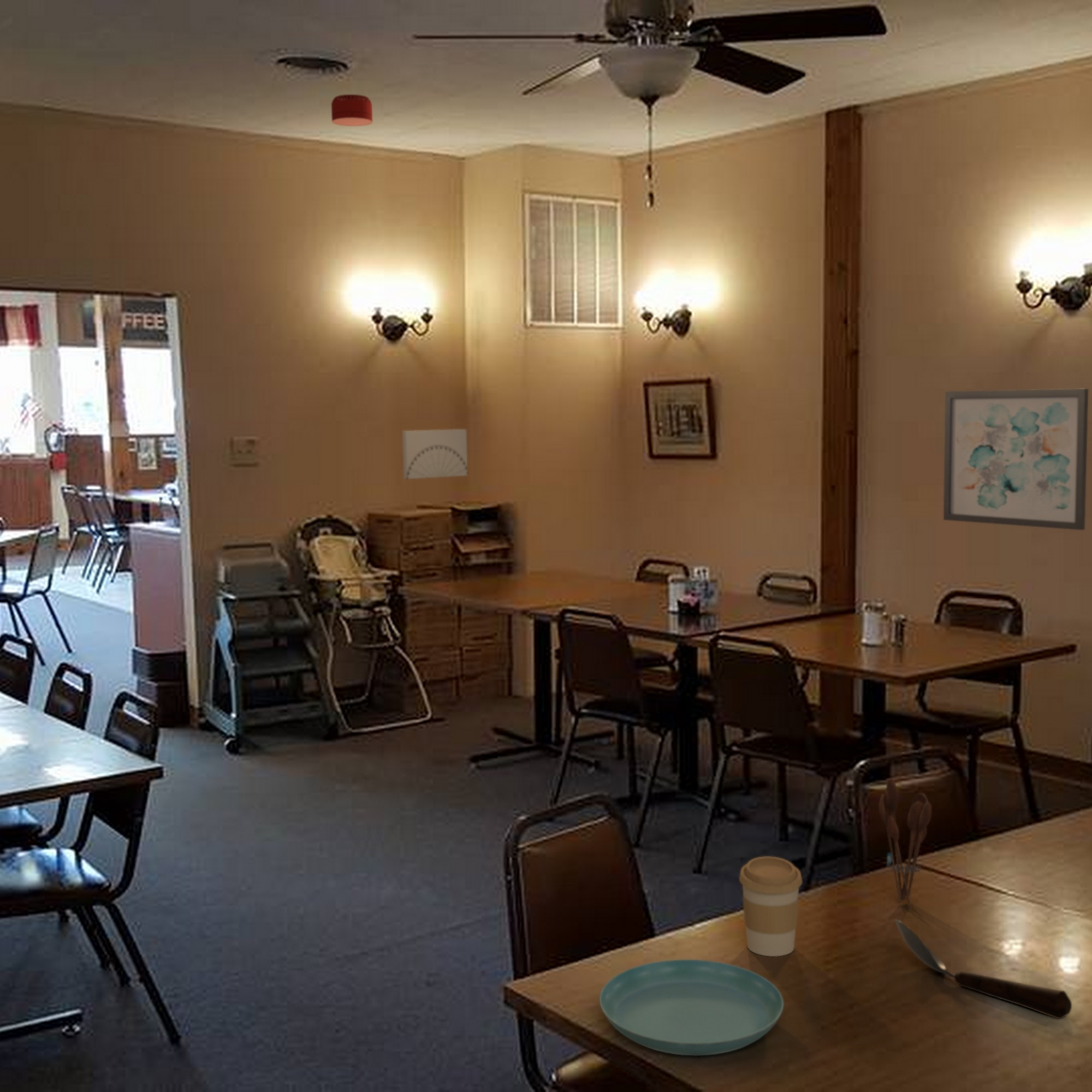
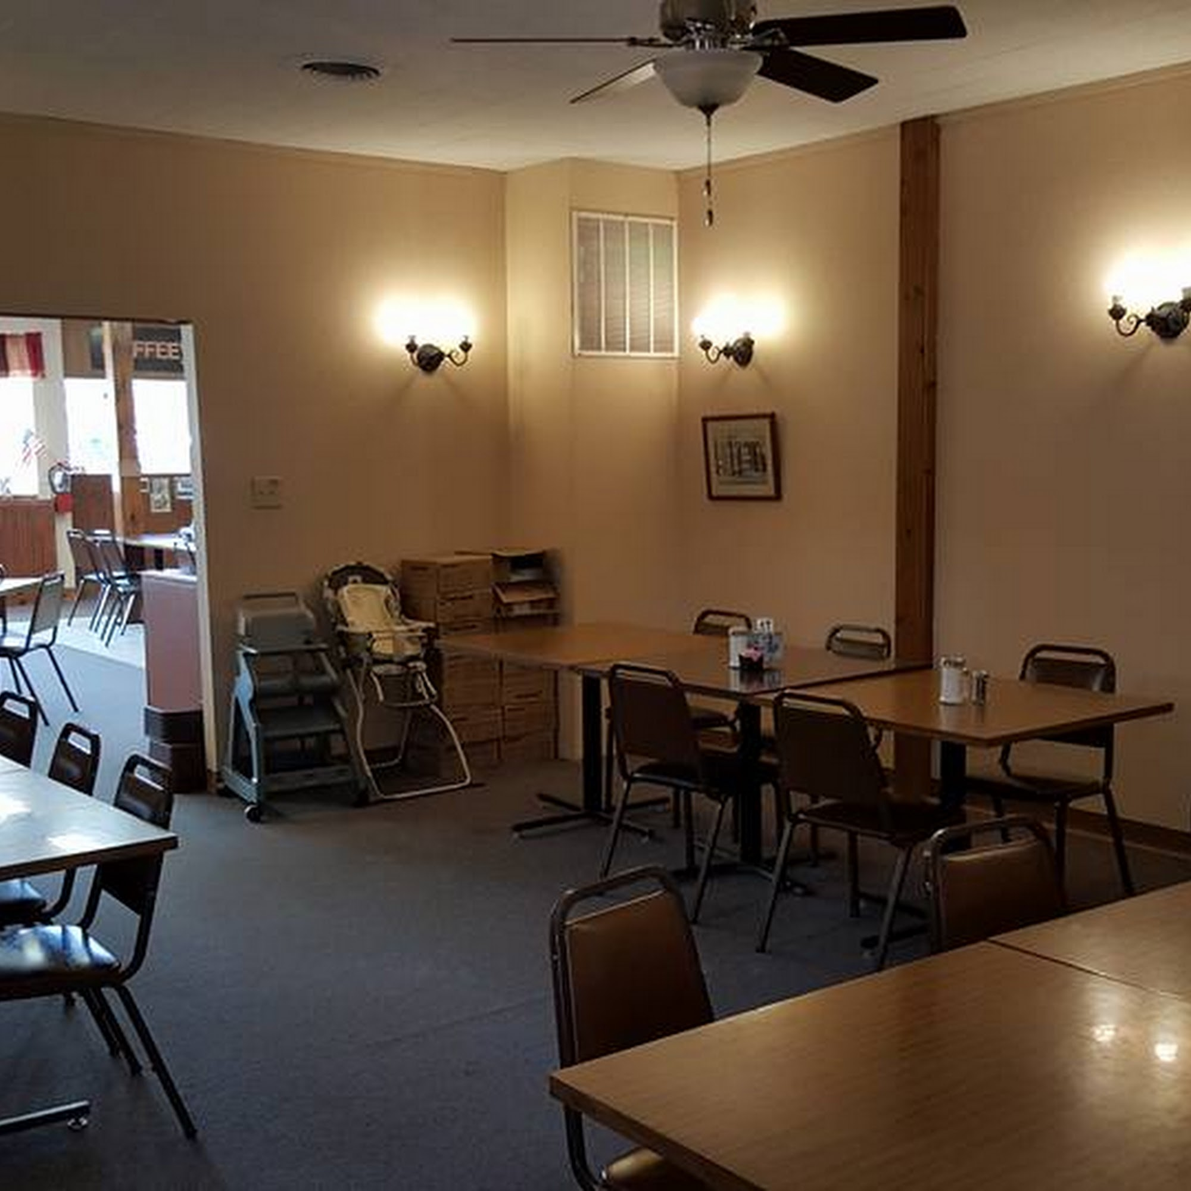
- coffee cup (770, 905)
- spoon (975, 974)
- smoke detector (352, 110)
- utensil holder (898, 844)
- wall art (1012, 458)
- saucer (691, 1009)
- wall art (435, 454)
